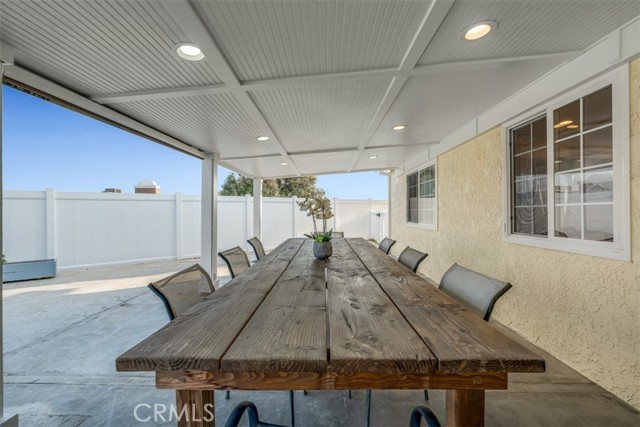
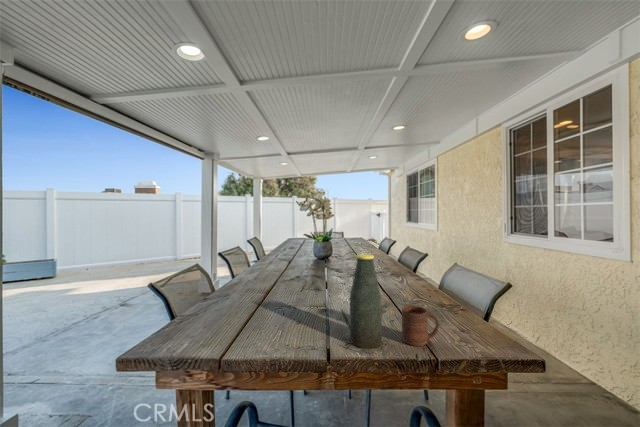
+ cup (418, 325)
+ bottle (365, 298)
